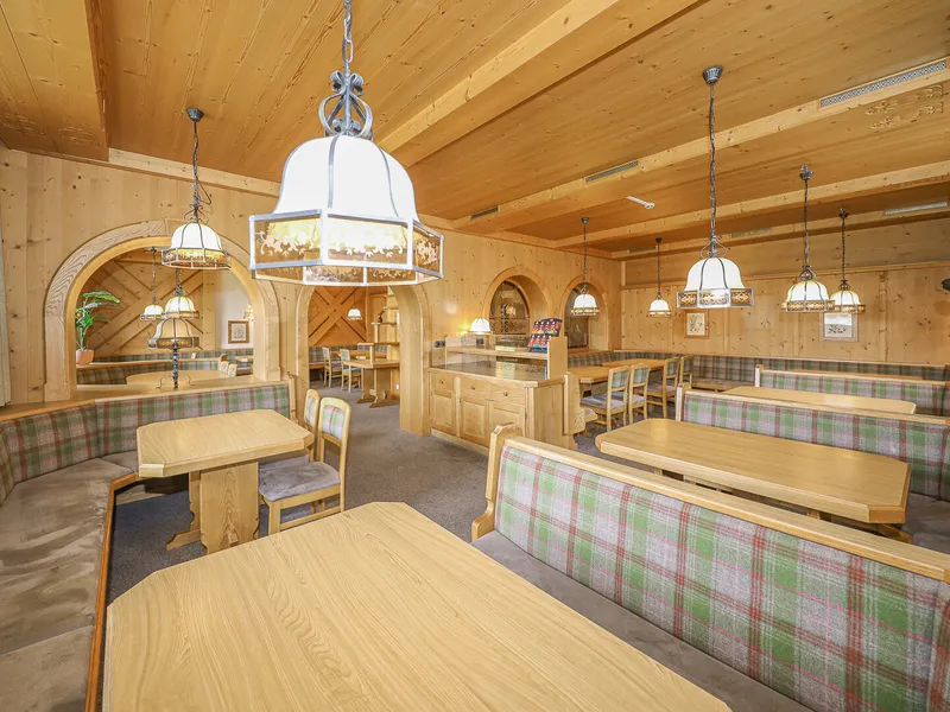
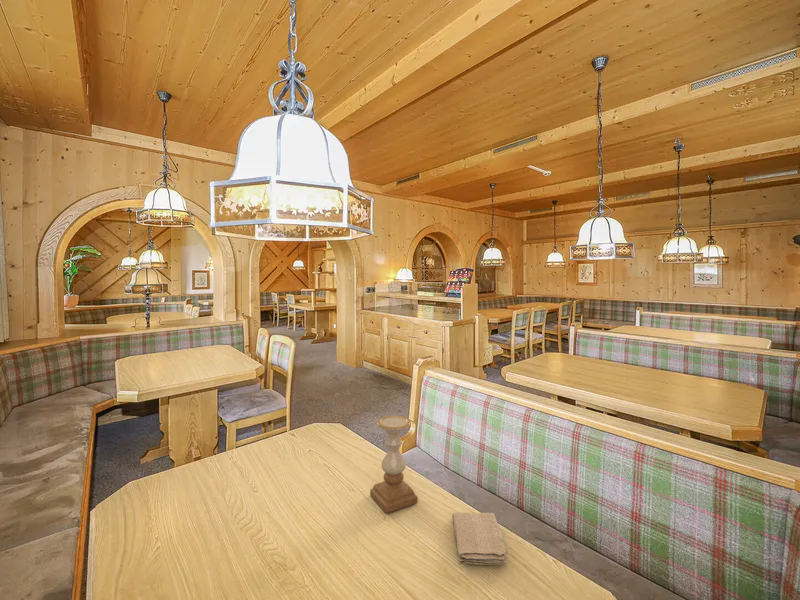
+ washcloth (477, 535)
+ candle holder (393, 460)
